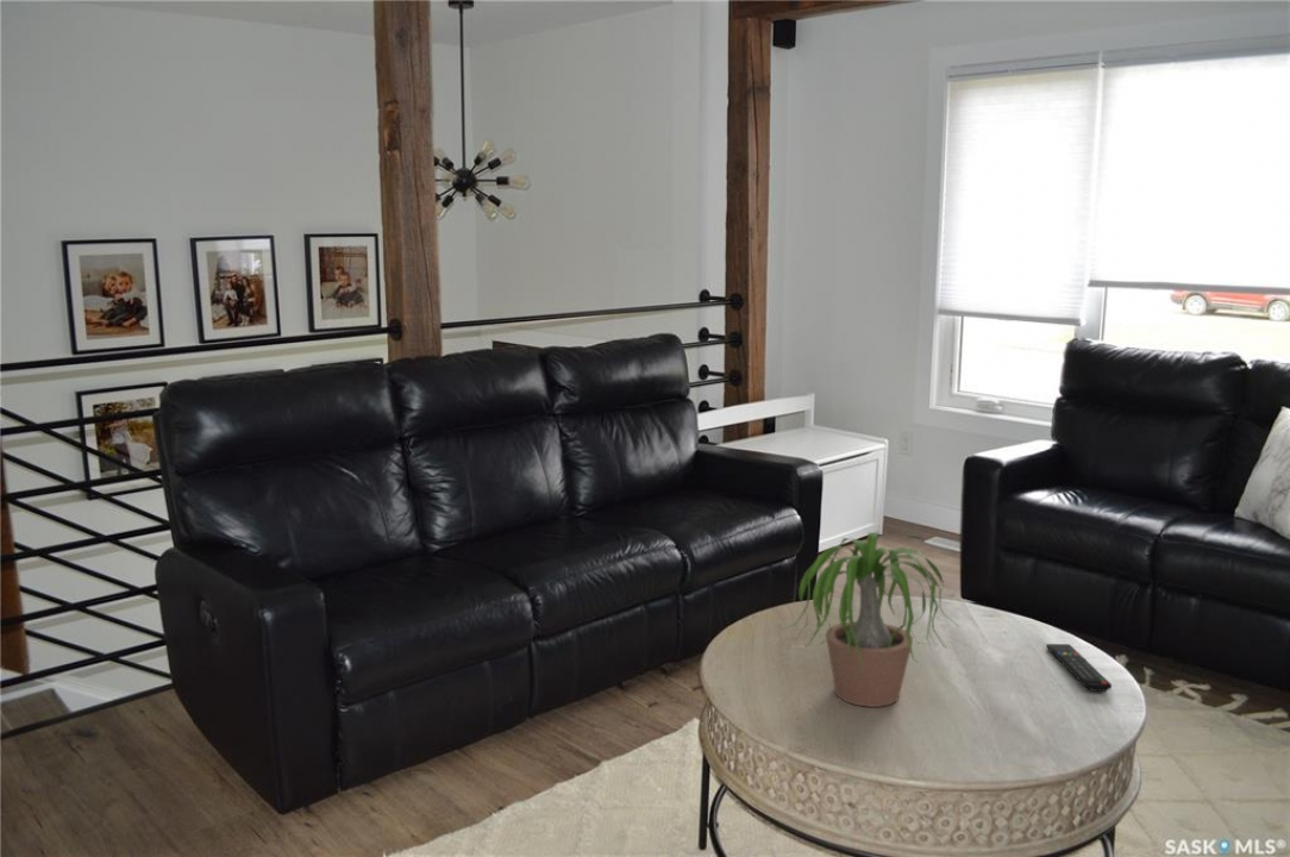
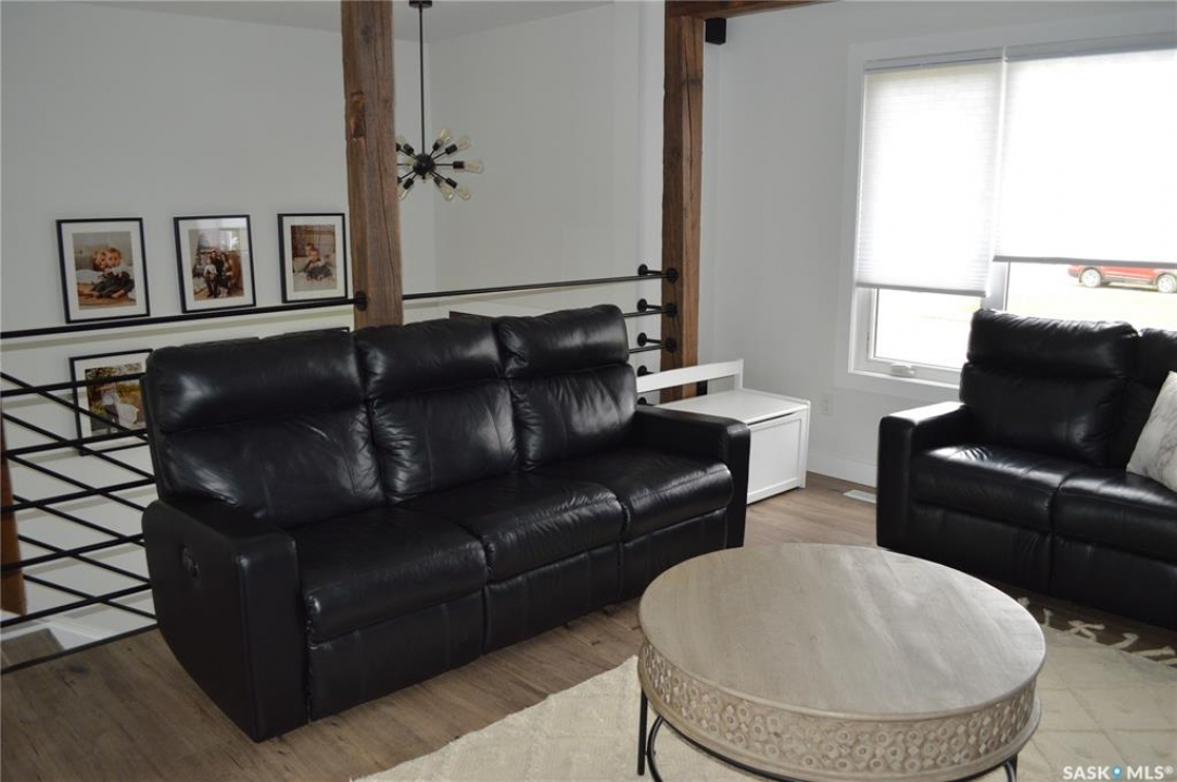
- potted plant (876, 624)
- remote control (1077, 667)
